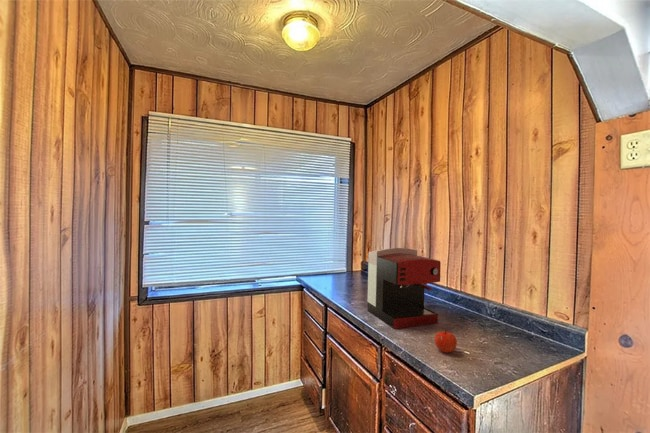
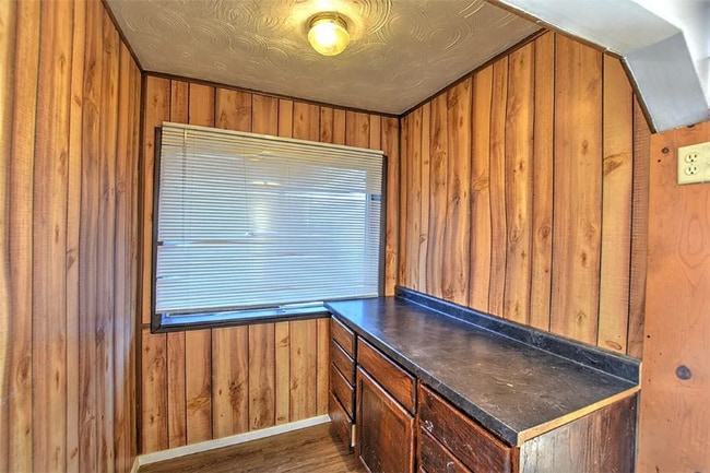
- apple (445, 340)
- coffee maker (406, 284)
